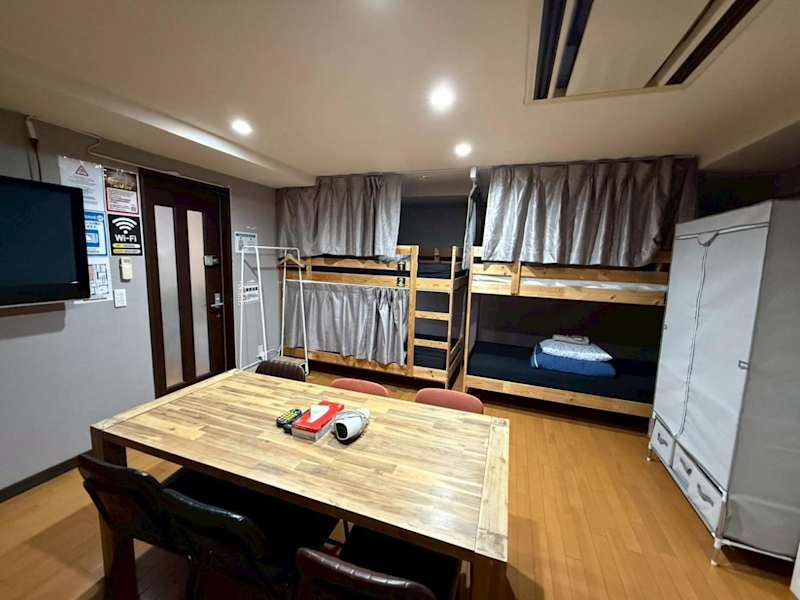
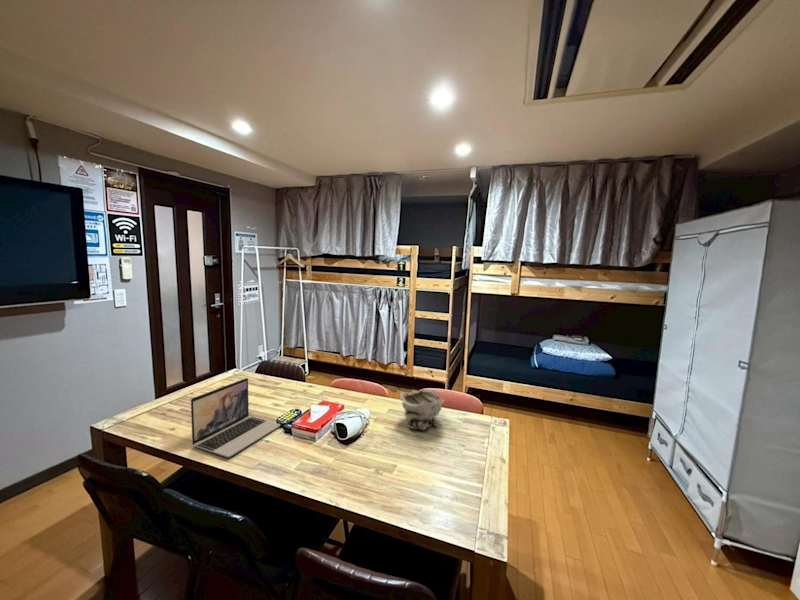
+ laptop (239, 413)
+ bowl (422, 407)
